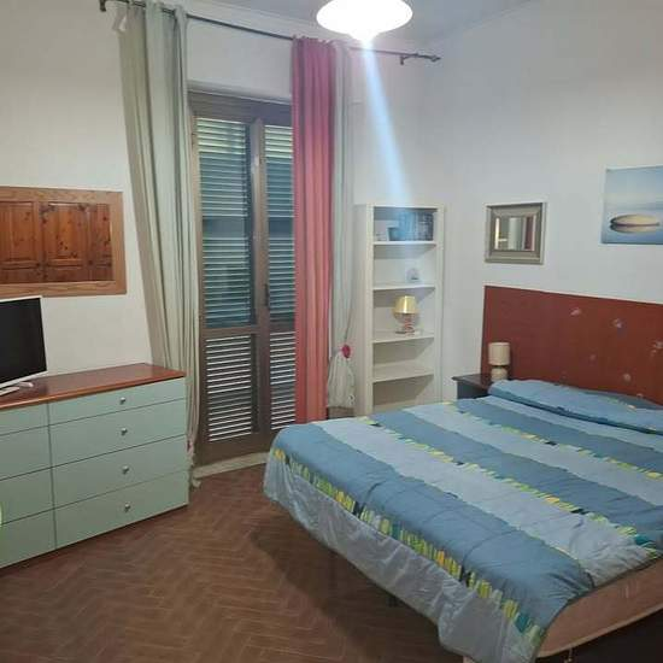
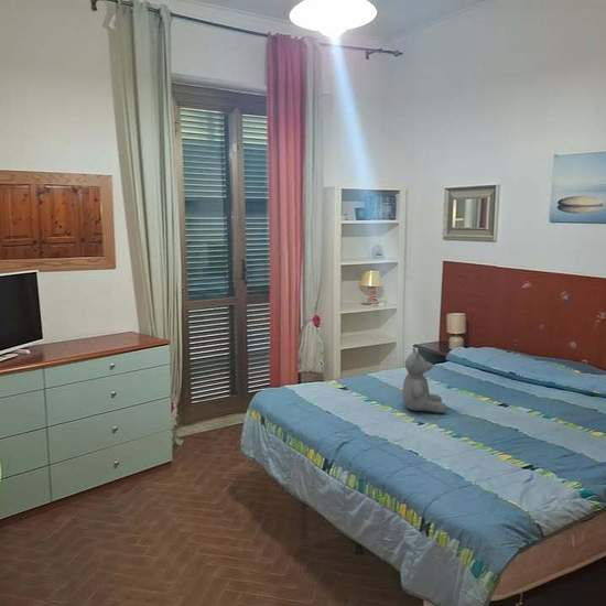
+ teddy bear (424, 378)
